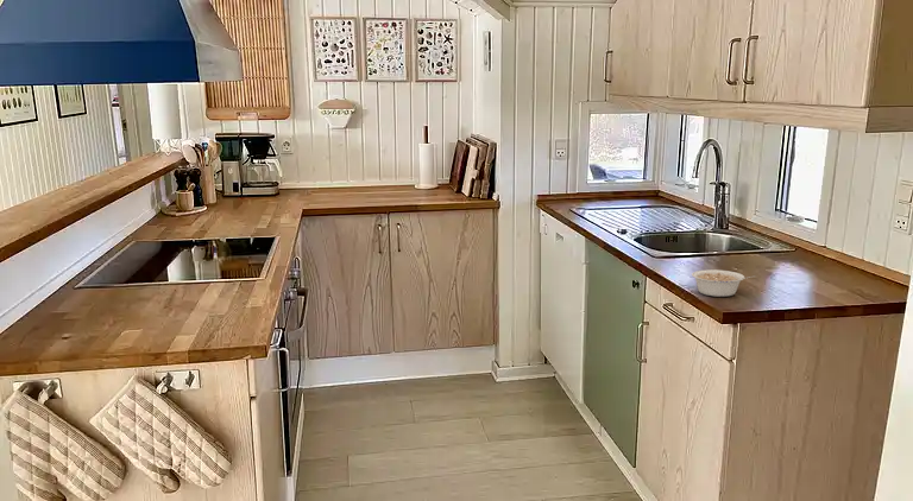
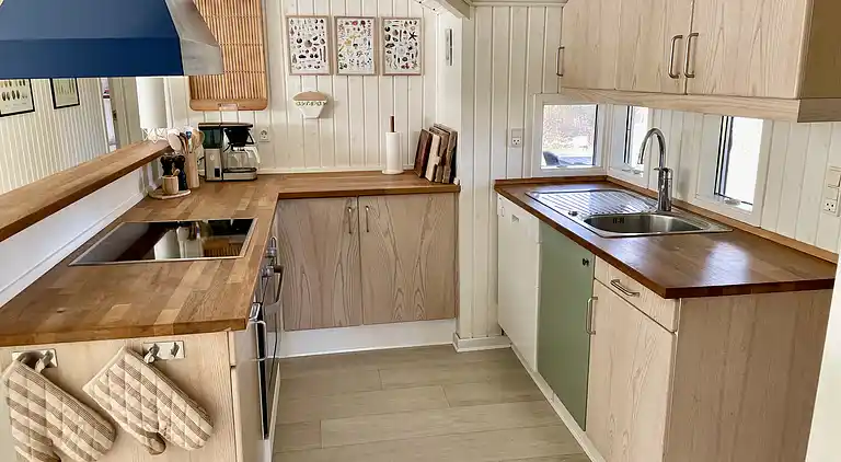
- legume (719, 281)
